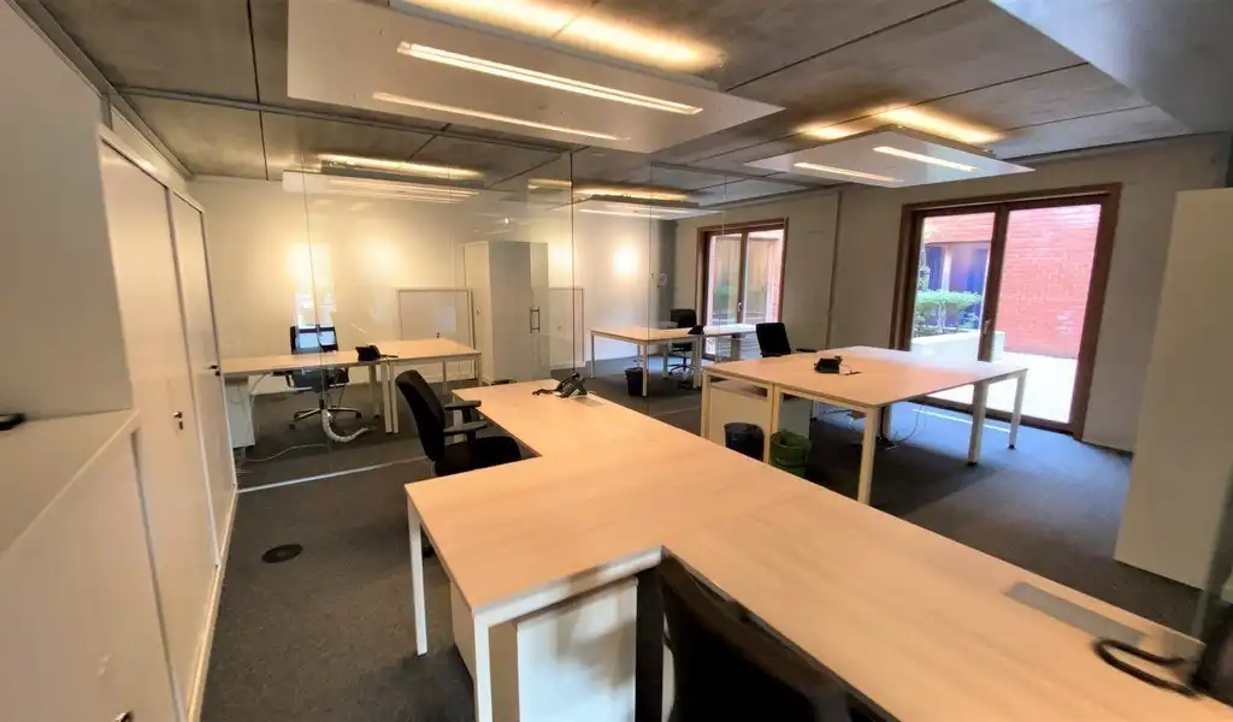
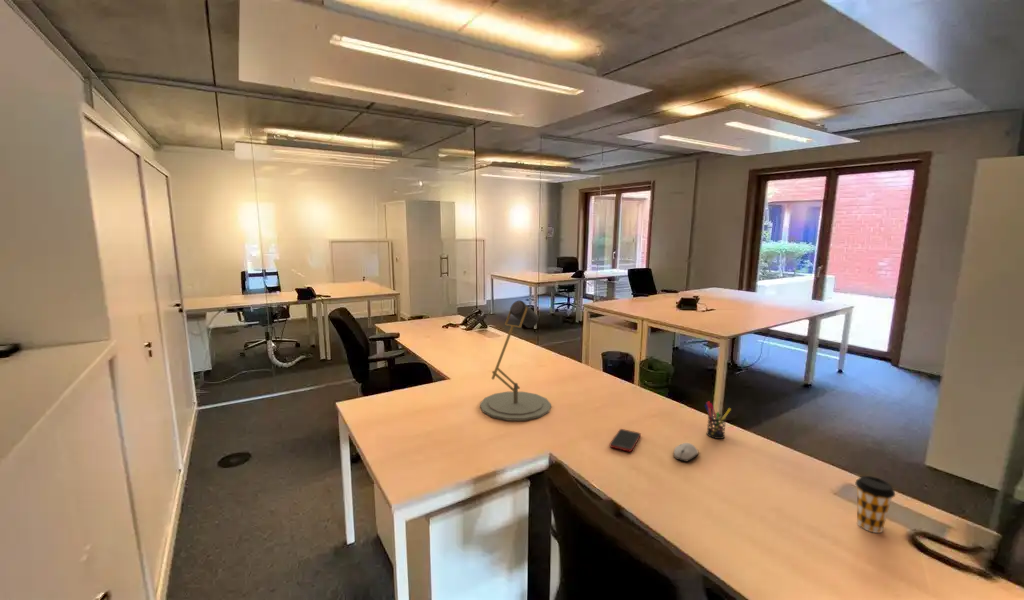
+ desk lamp (504, 351)
+ cell phone (625, 440)
+ coffee cup (872, 504)
+ computer mouse (685, 450)
+ pen holder (715, 419)
